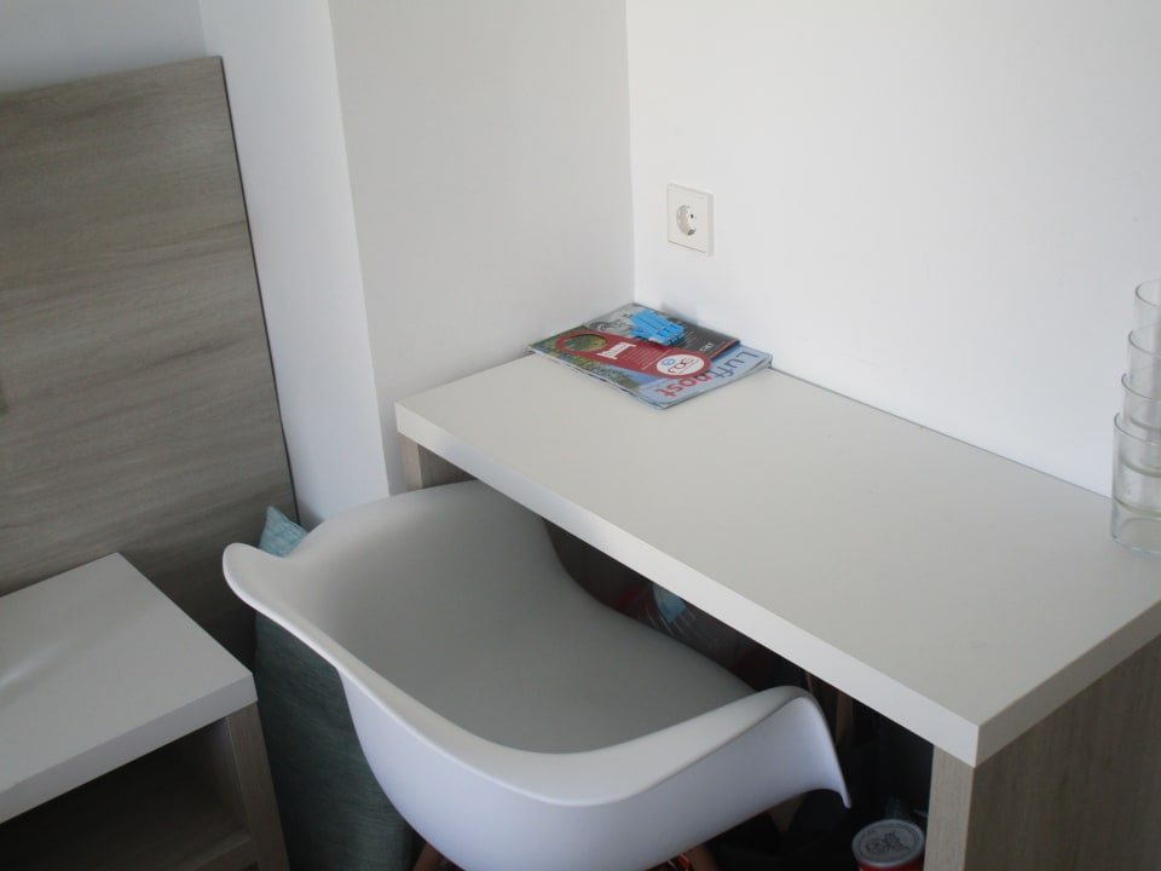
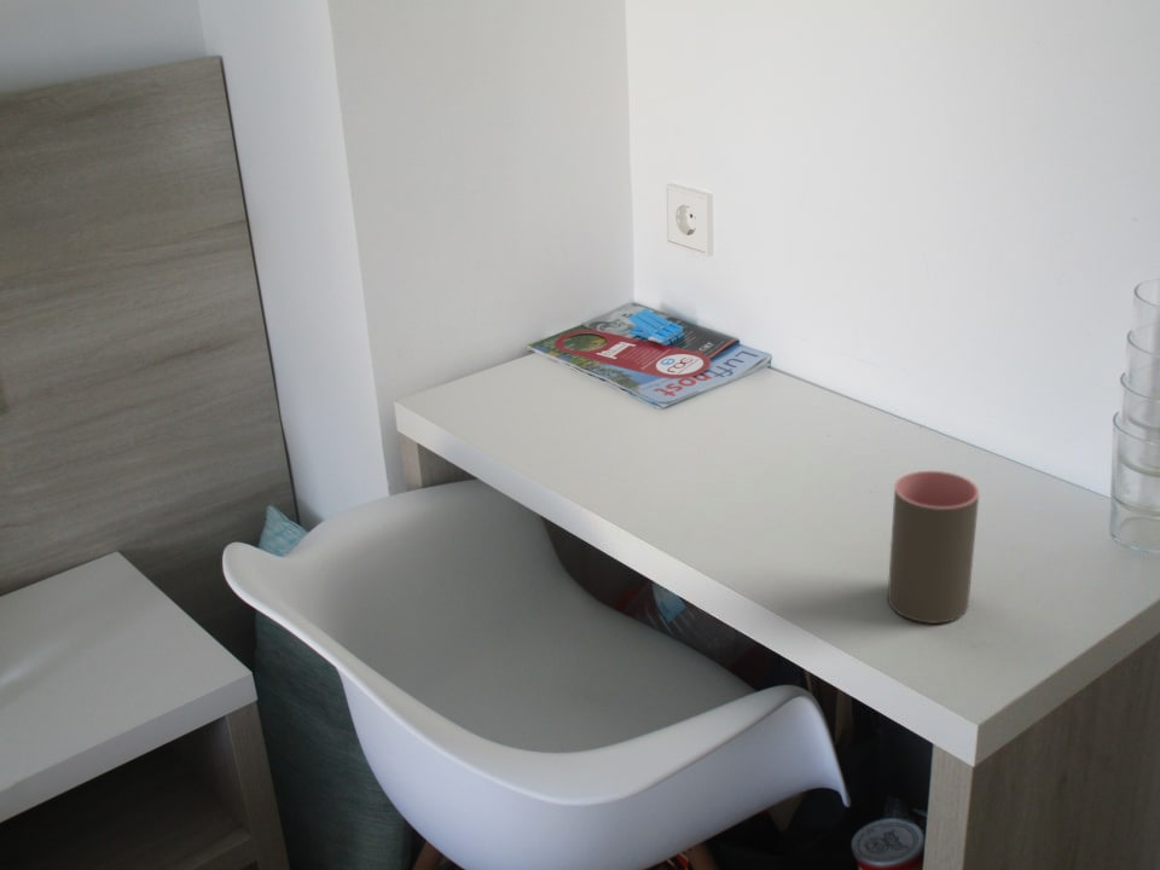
+ cup (932, 546)
